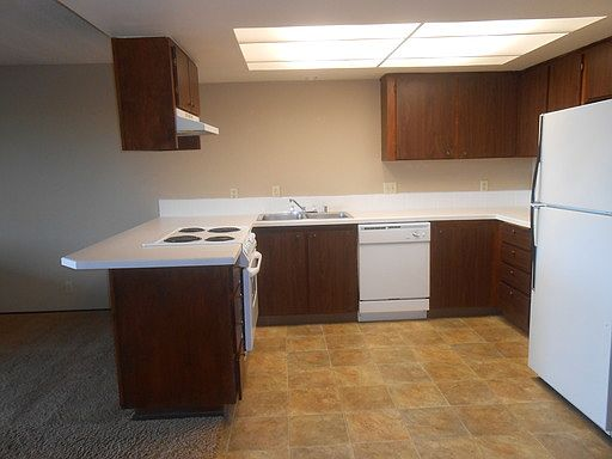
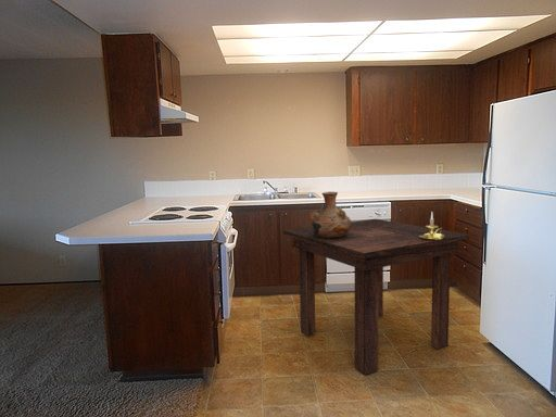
+ vase (330, 213)
+ dining table (370, 286)
+ candle holder (432, 224)
